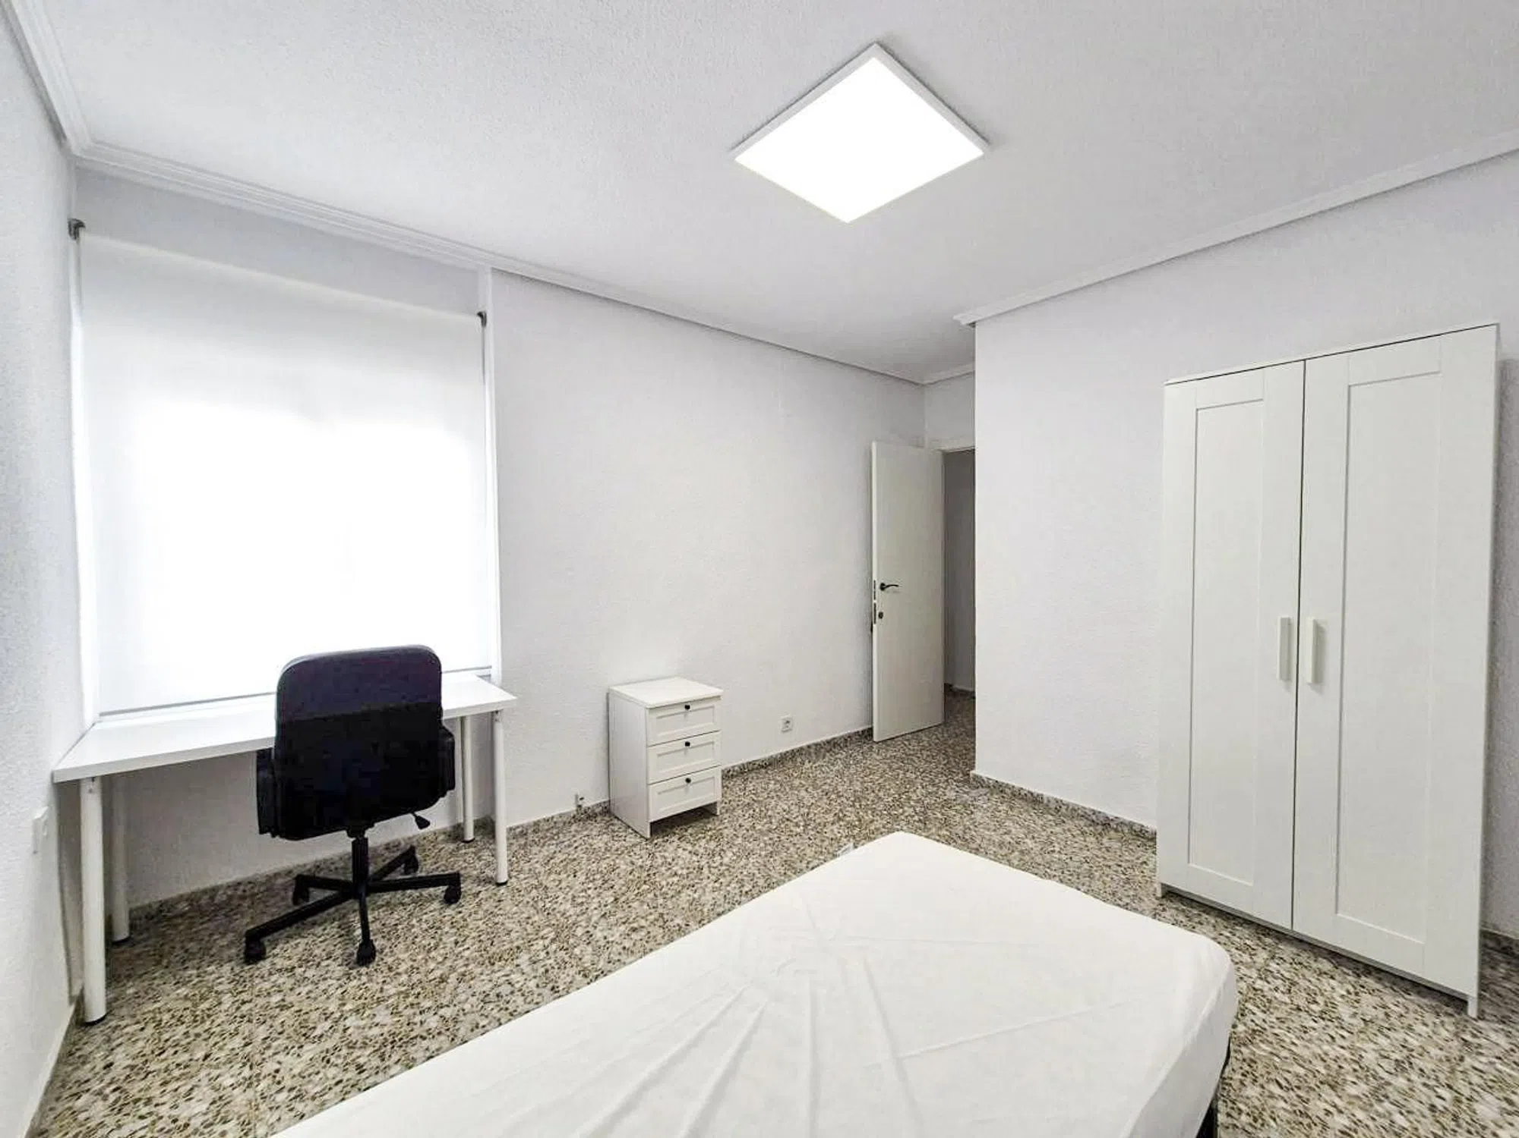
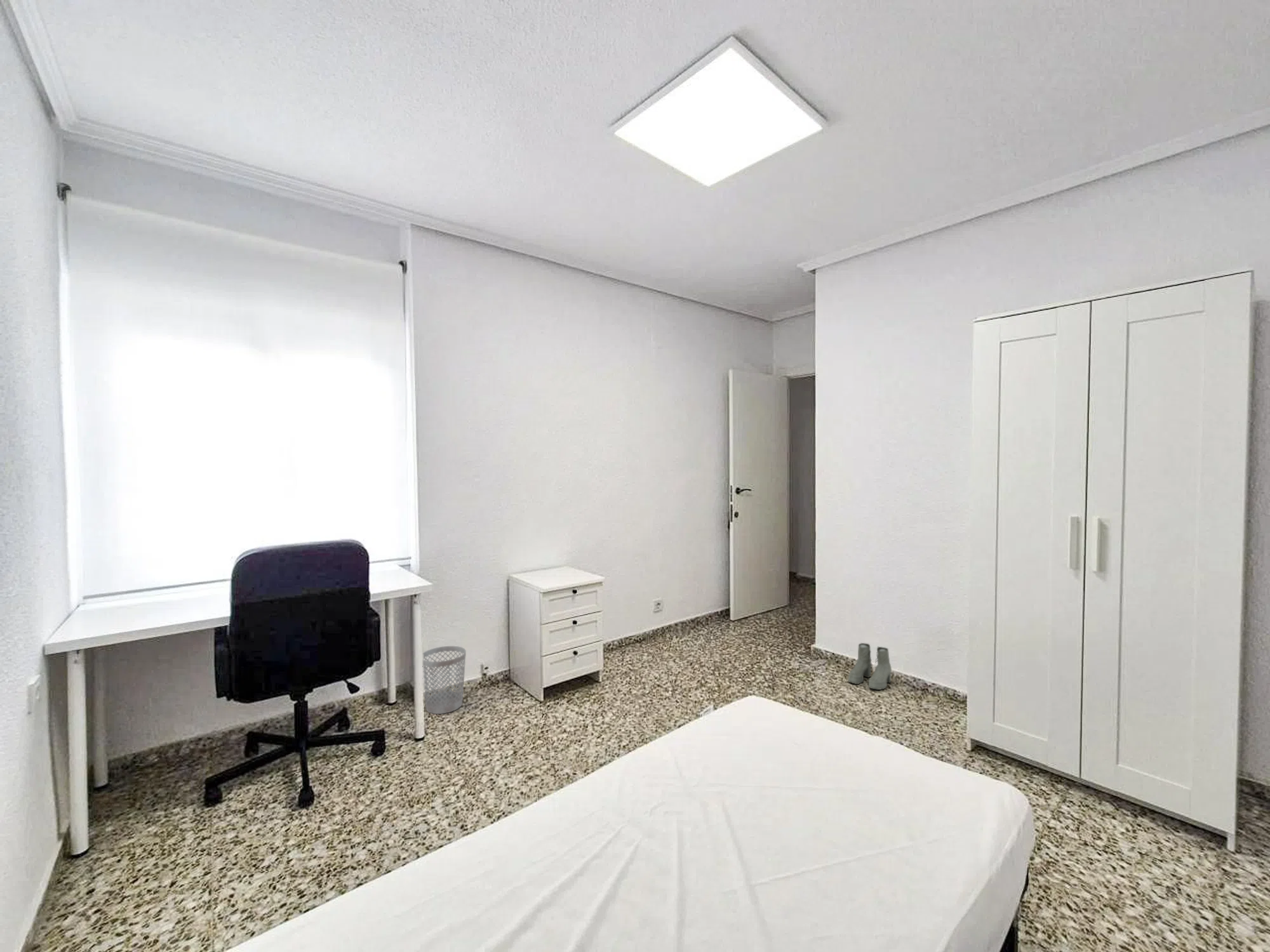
+ boots (870, 664)
+ wastebasket (443, 680)
